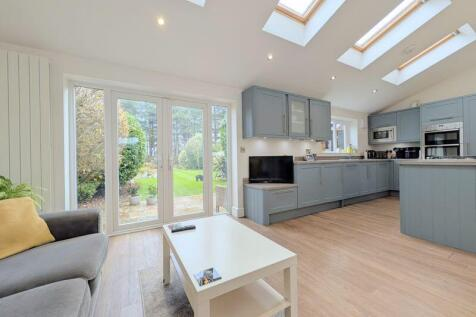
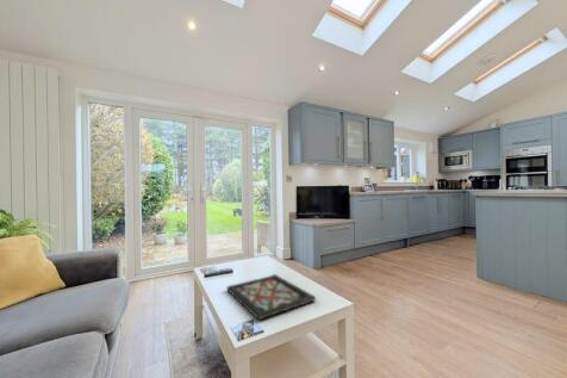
+ decorative tray (268, 292)
